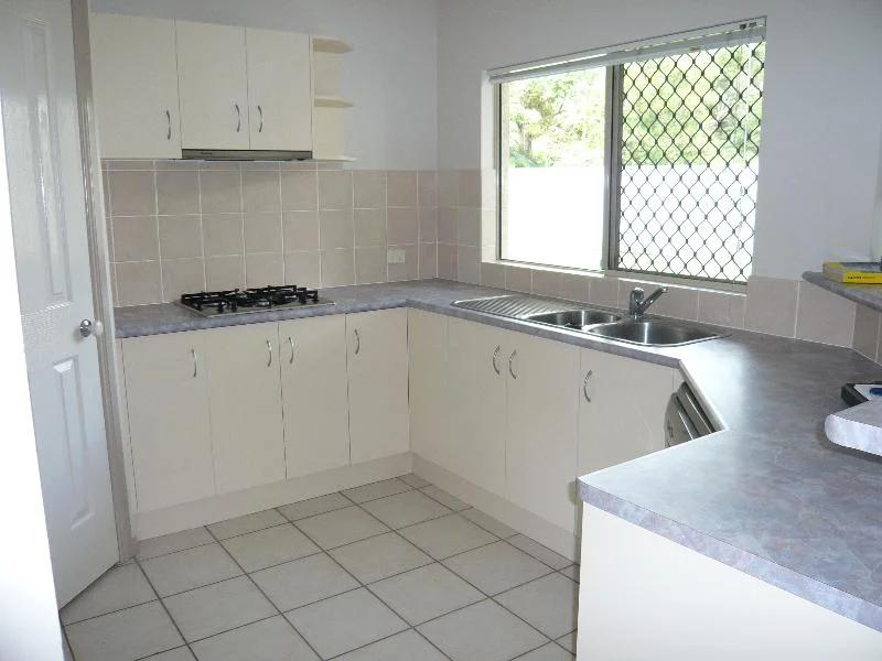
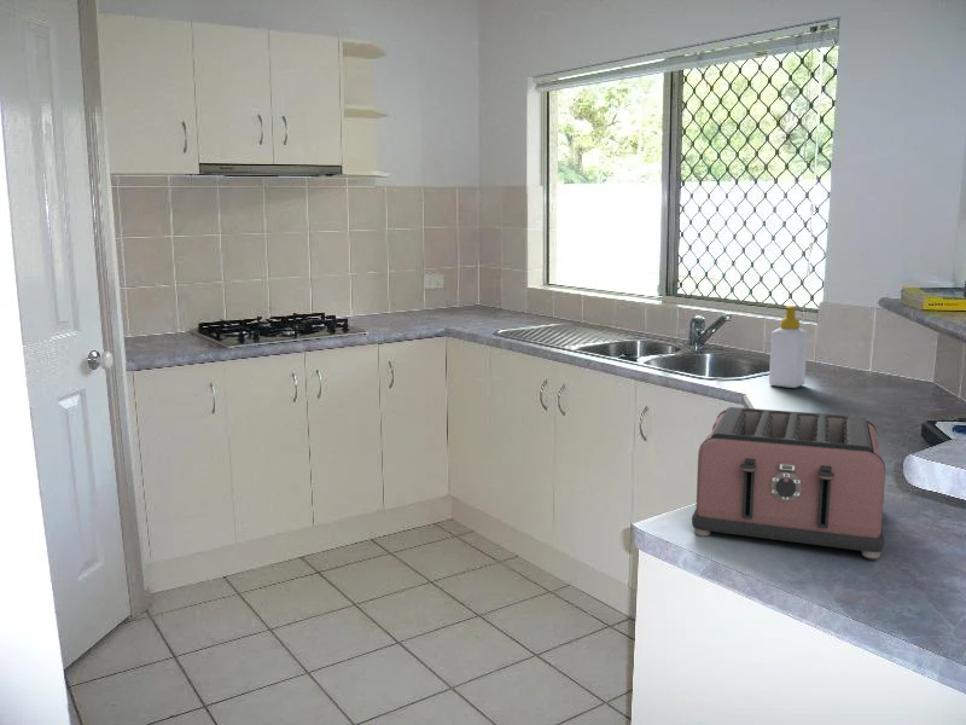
+ soap bottle (788, 346)
+ toaster (788, 474)
